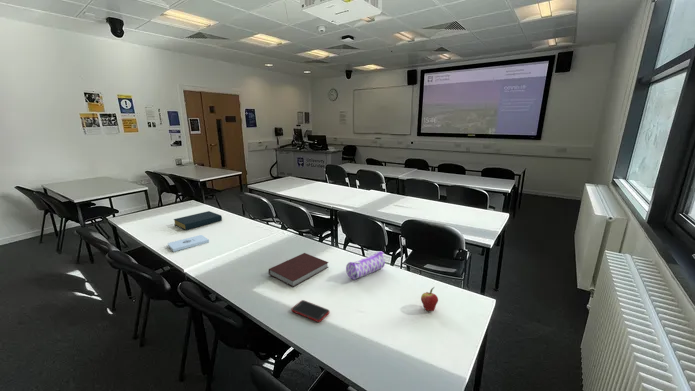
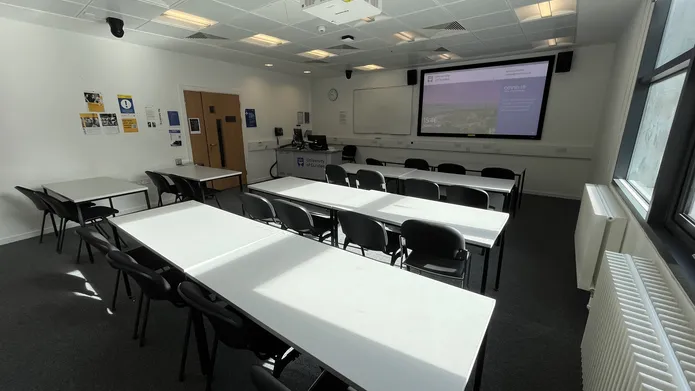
- fruit (429, 298)
- notepad (188, 242)
- pencil case (365, 264)
- hardback book (198, 219)
- cell phone (310, 310)
- notebook (299, 268)
